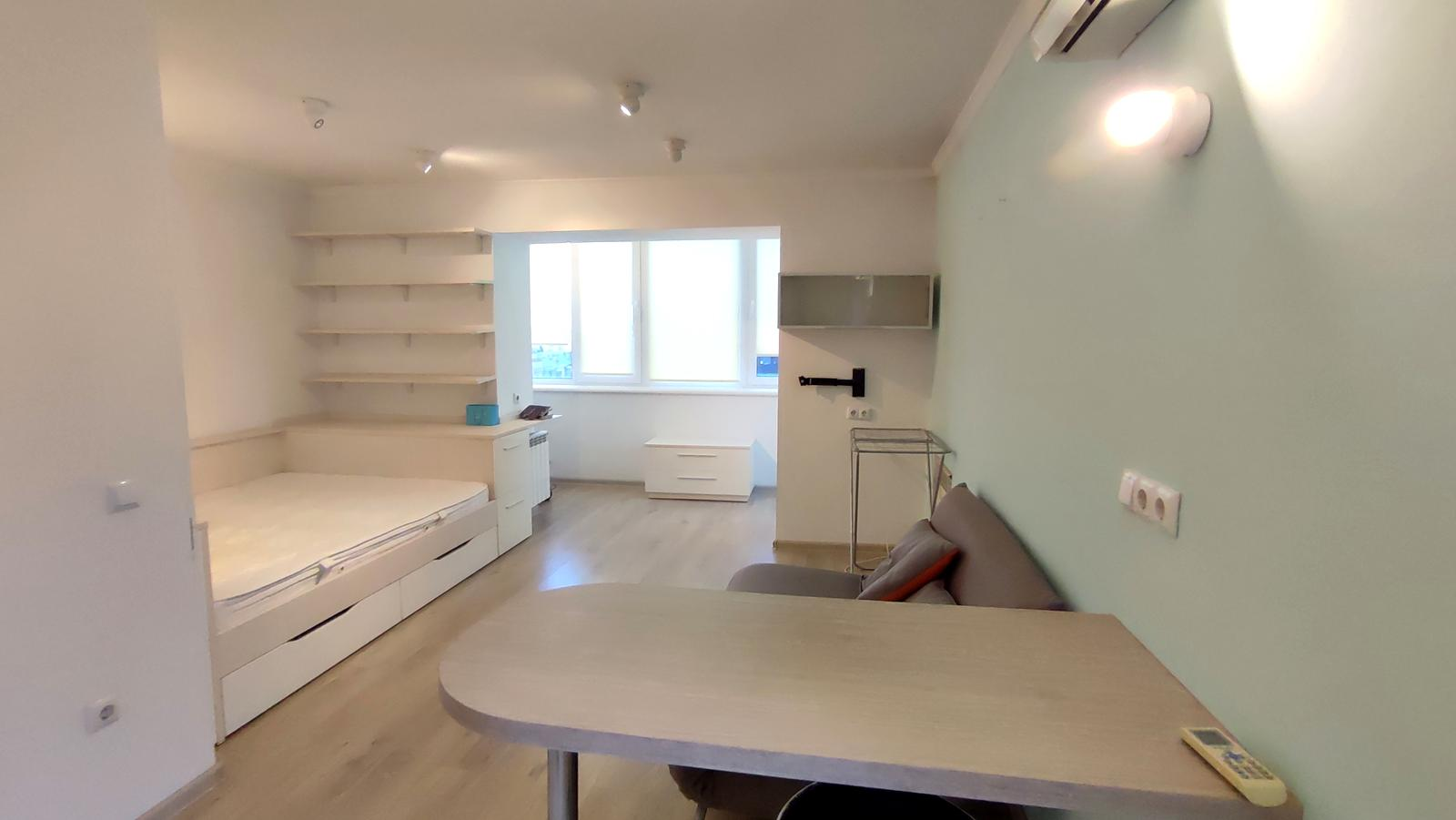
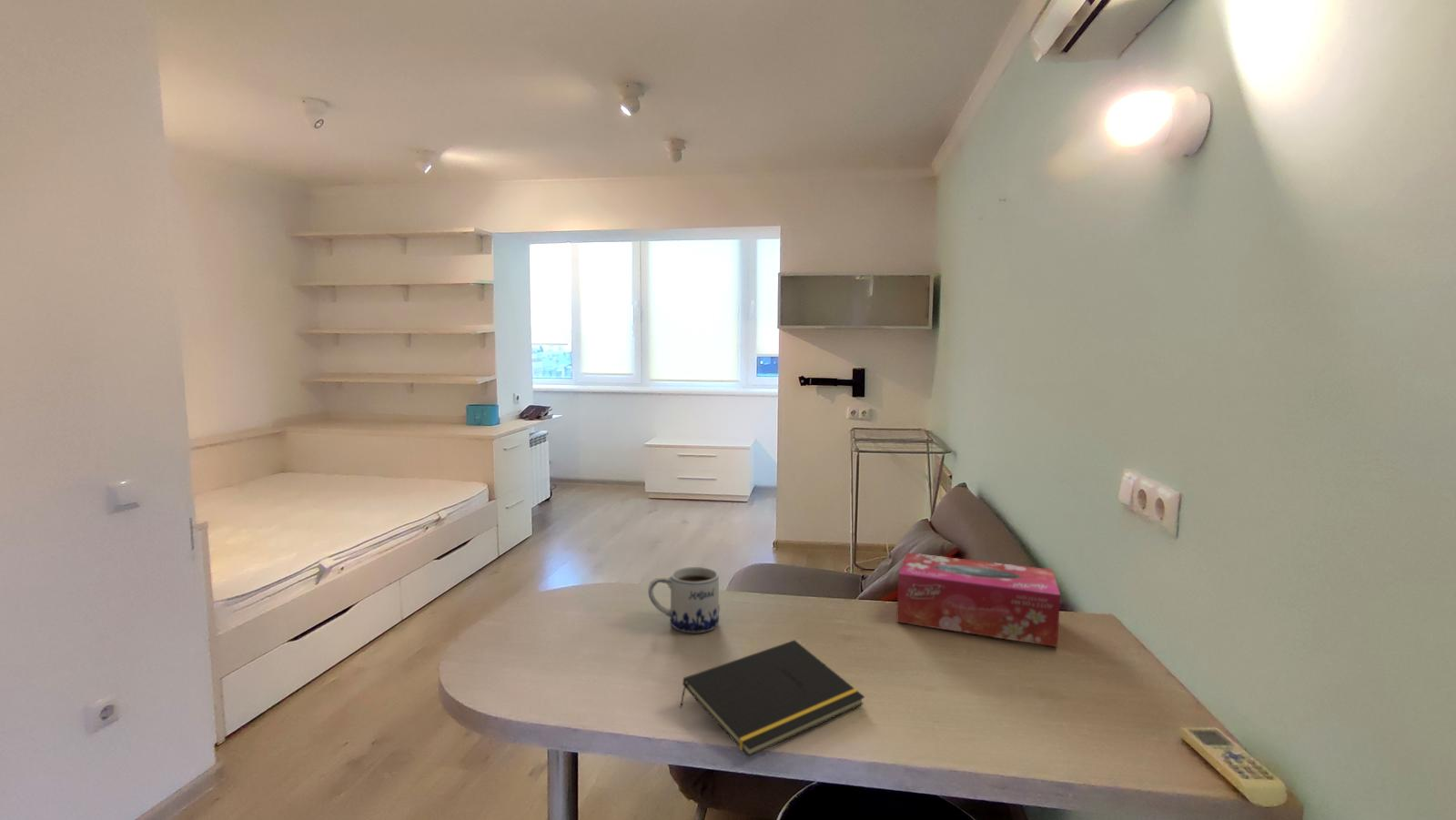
+ mug (687, 599)
+ tissue box (975, 595)
+ notepad (774, 691)
